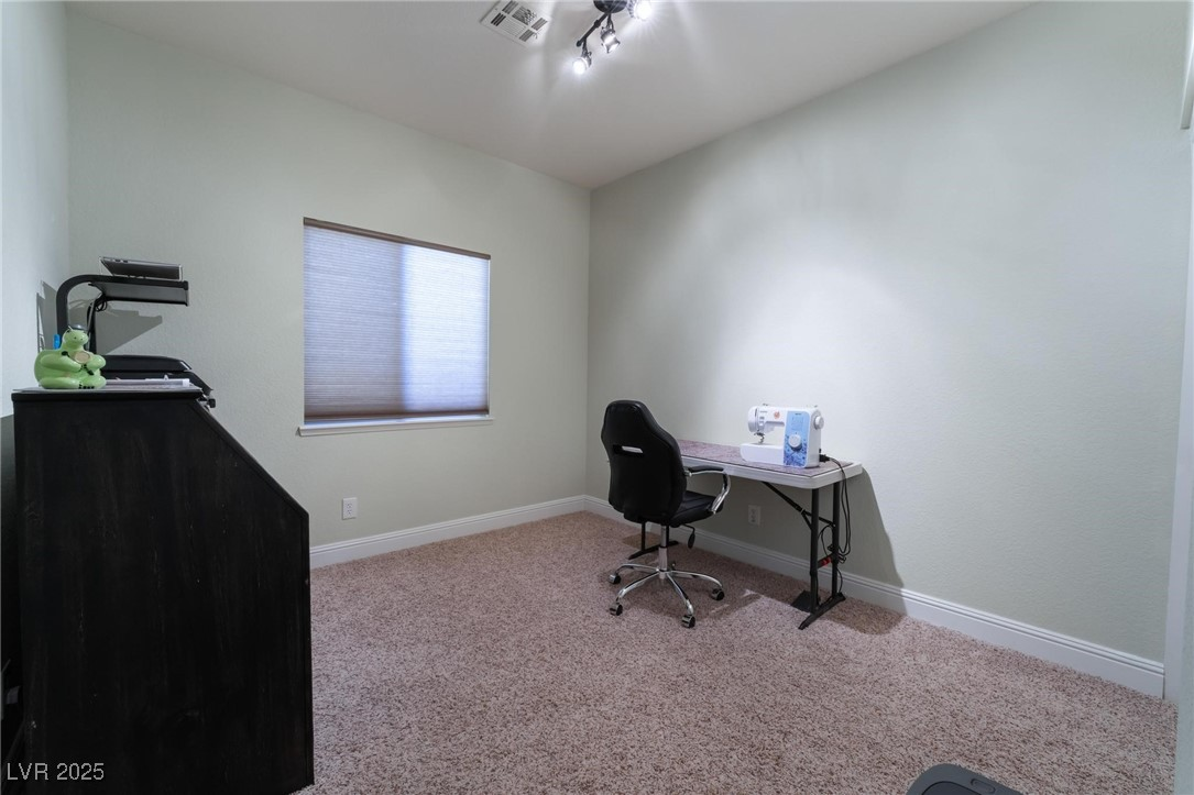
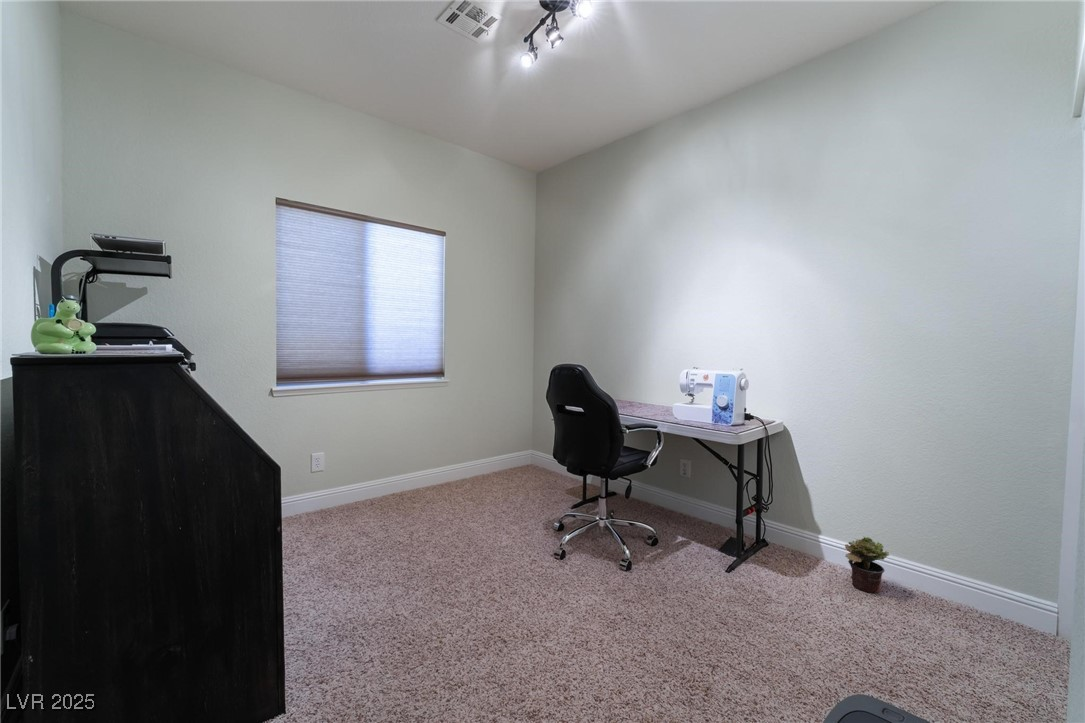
+ potted plant (866, 561)
